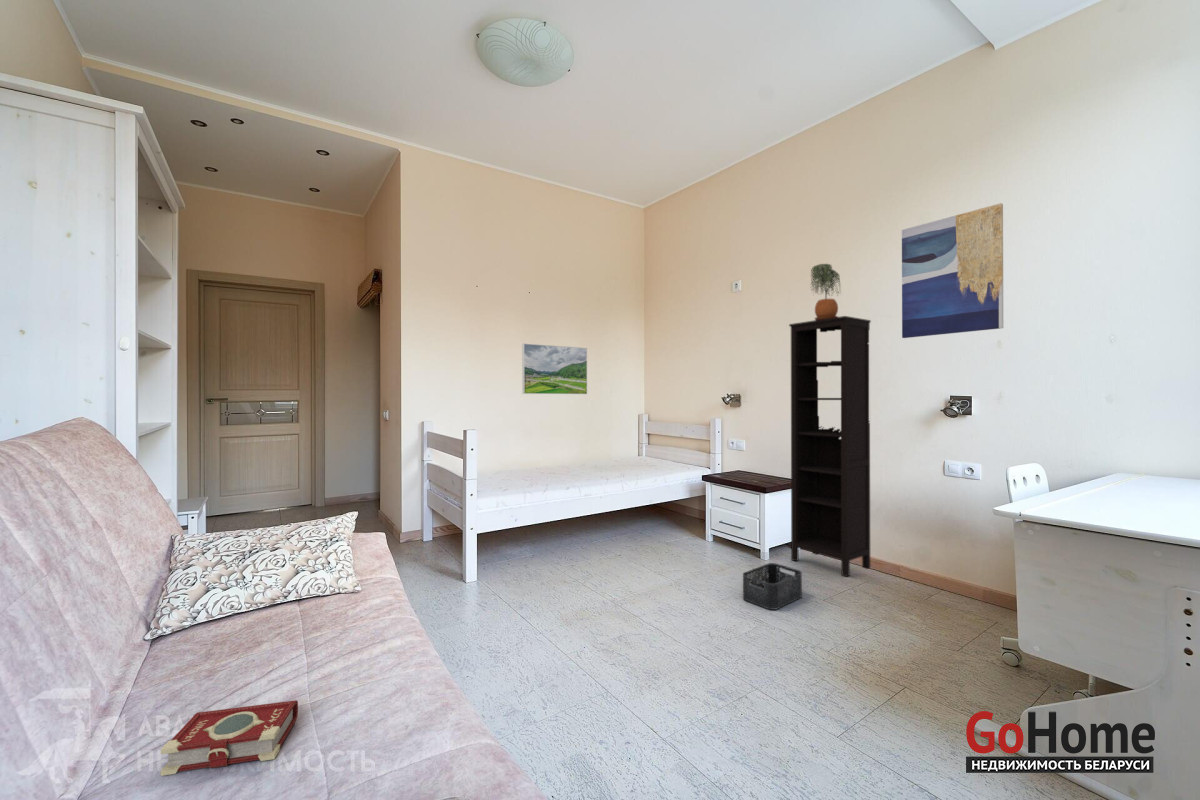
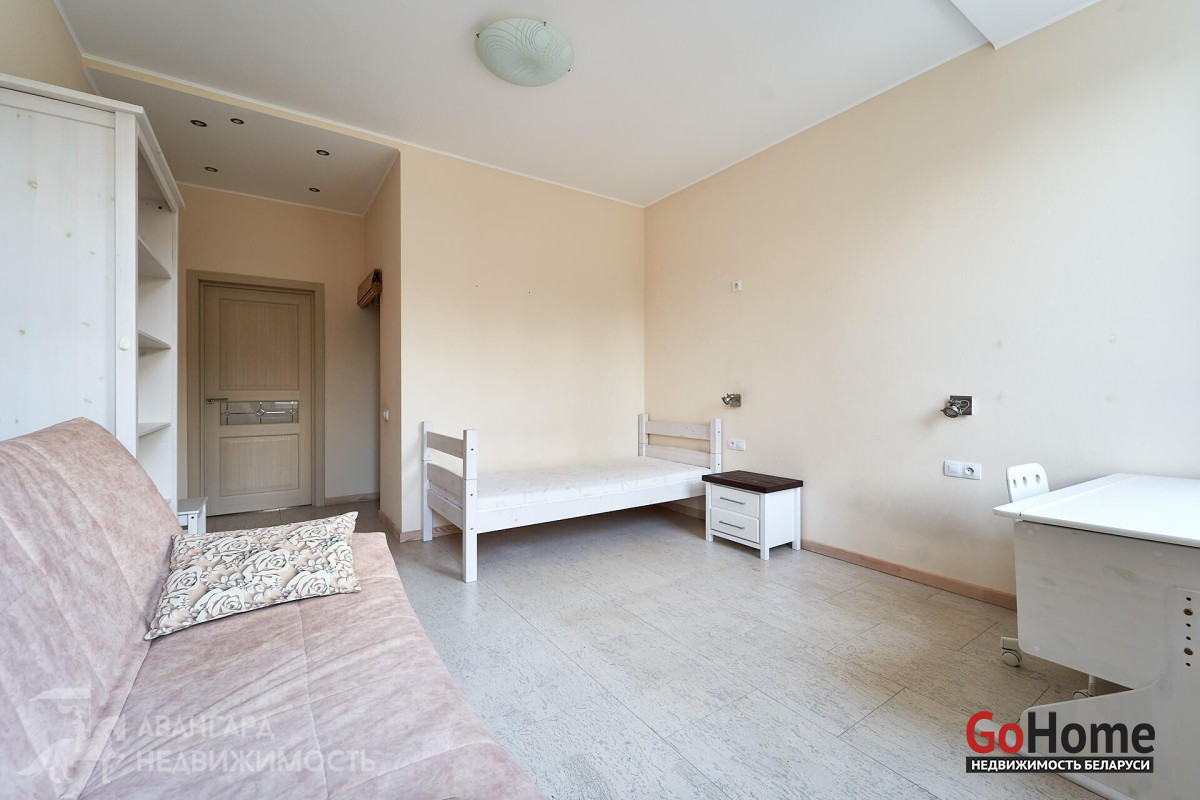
- storage bin (772, 585)
- bookcase (829, 443)
- book (227, 732)
- wall art (949, 275)
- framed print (555, 370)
- potted plant (825, 292)
